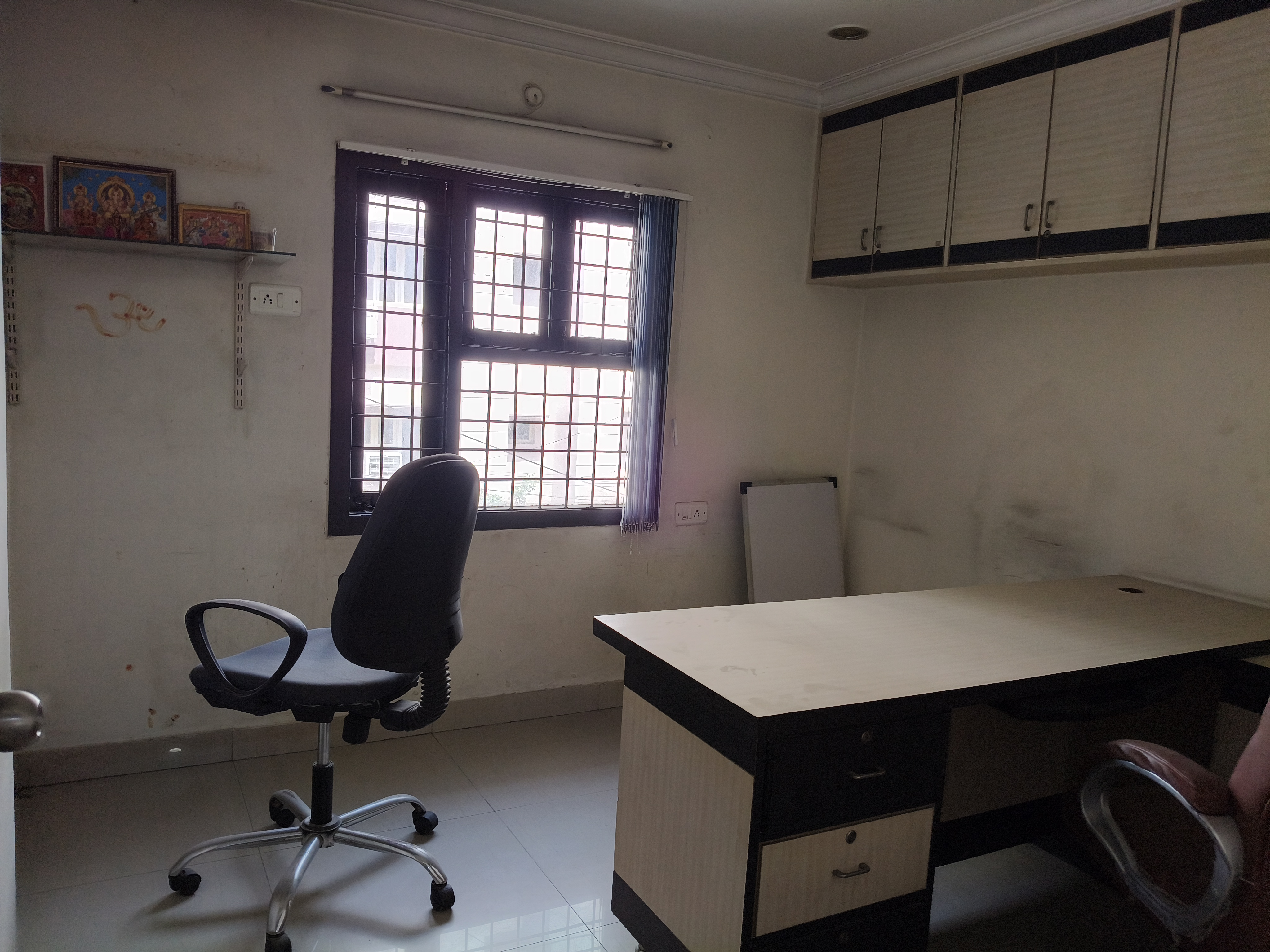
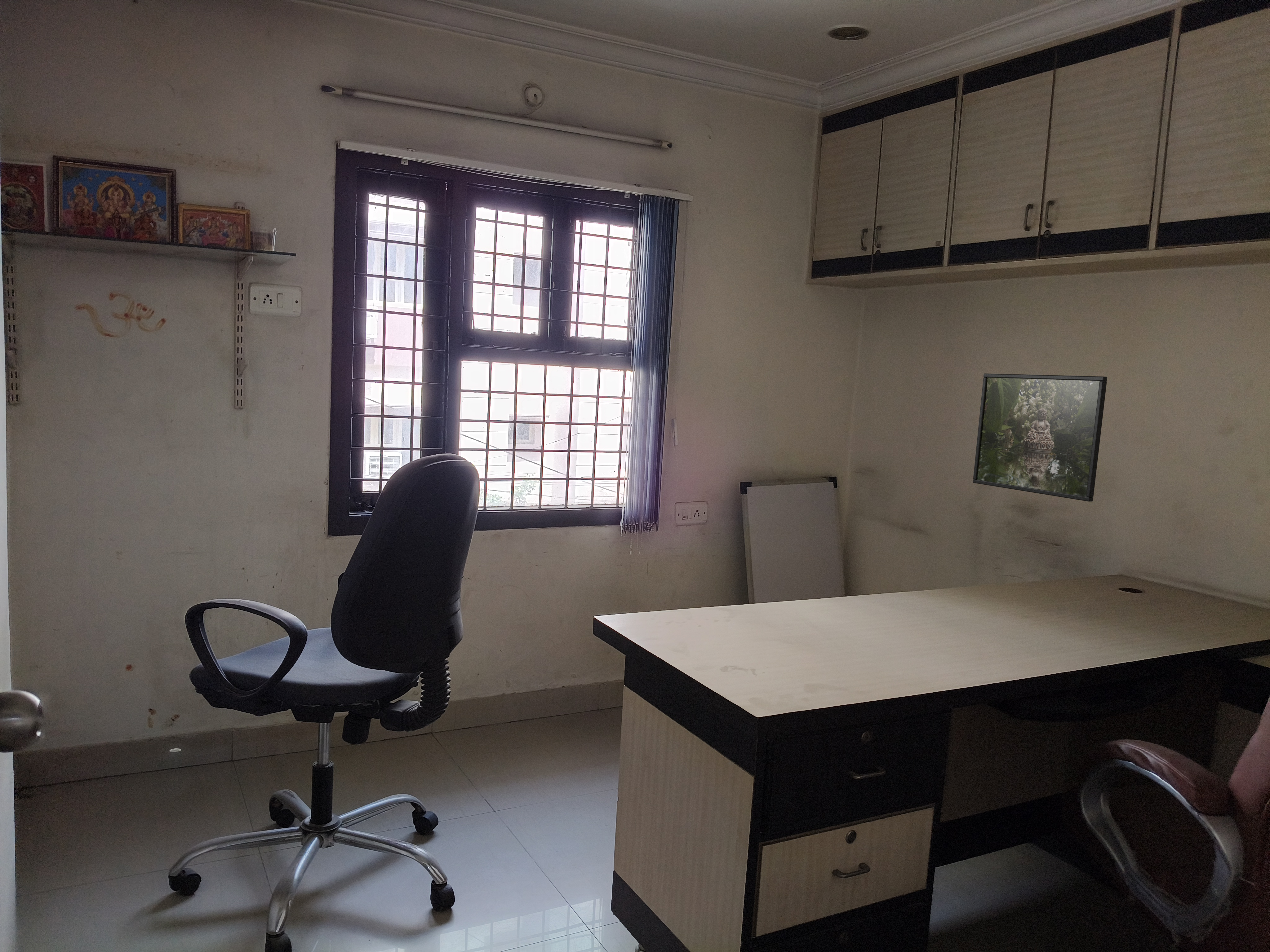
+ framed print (1035, 434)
